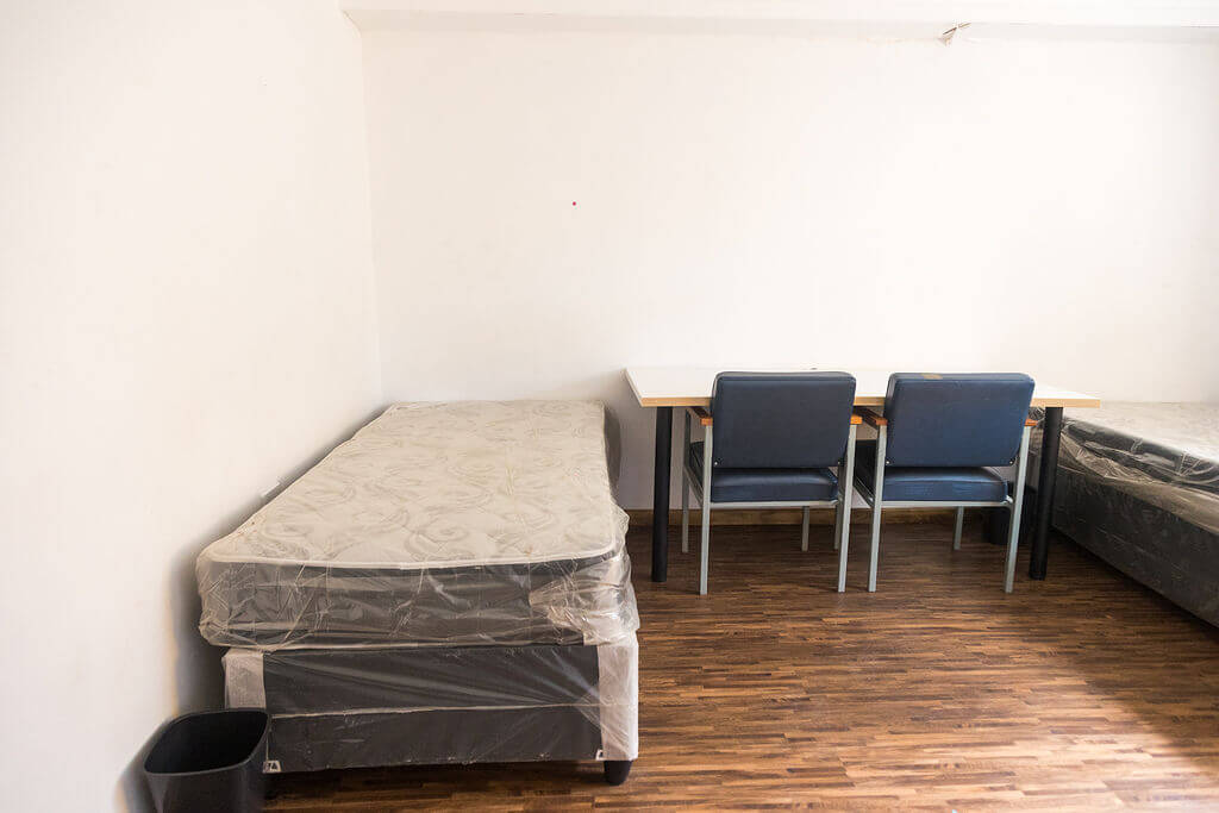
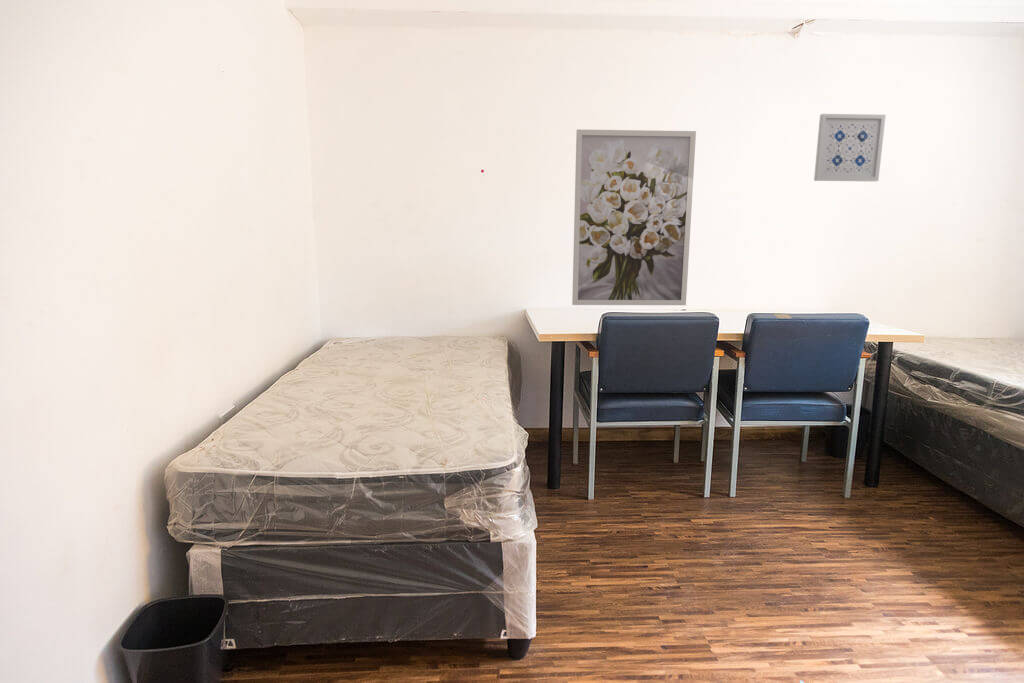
+ wall art (849, 148)
+ wall art (632, 219)
